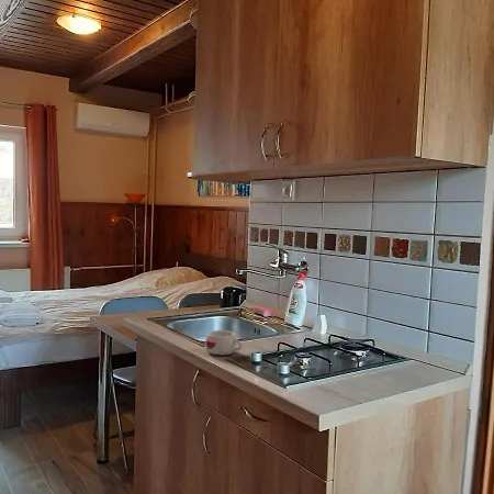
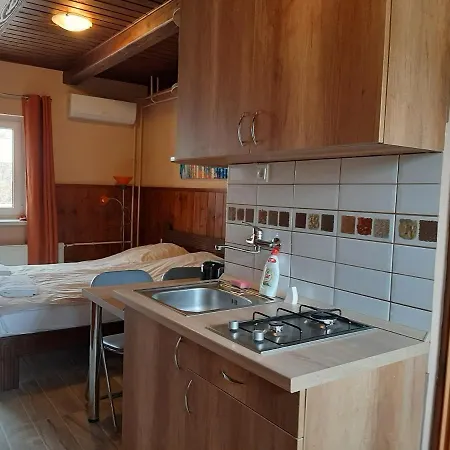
- mug (224, 343)
